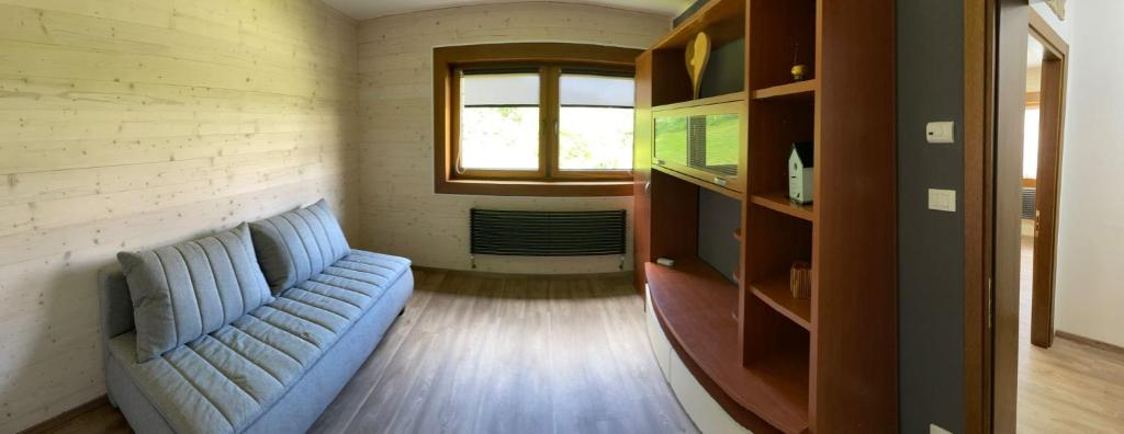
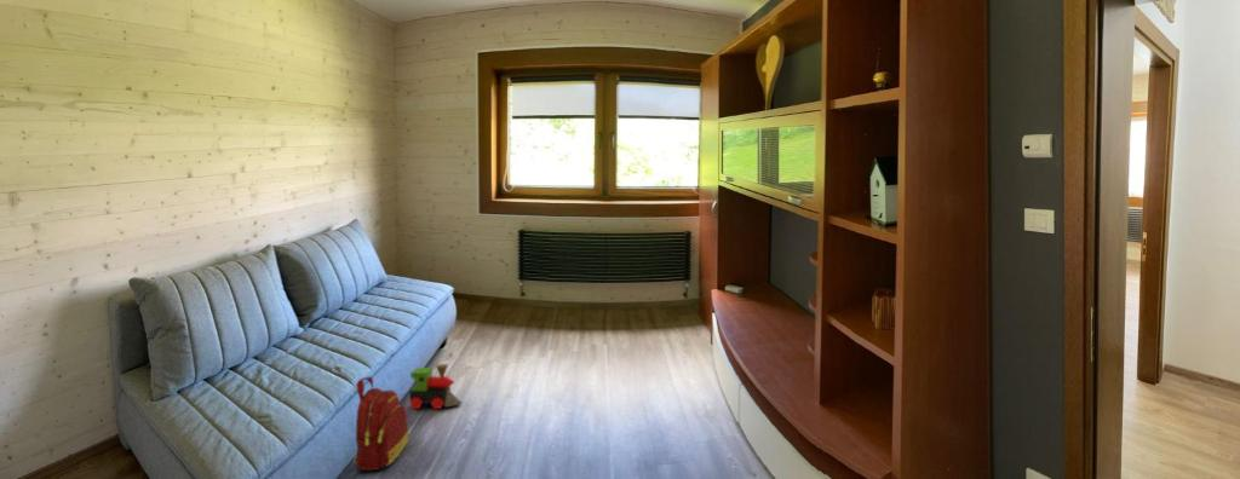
+ backpack (379, 417)
+ toy train (437, 385)
